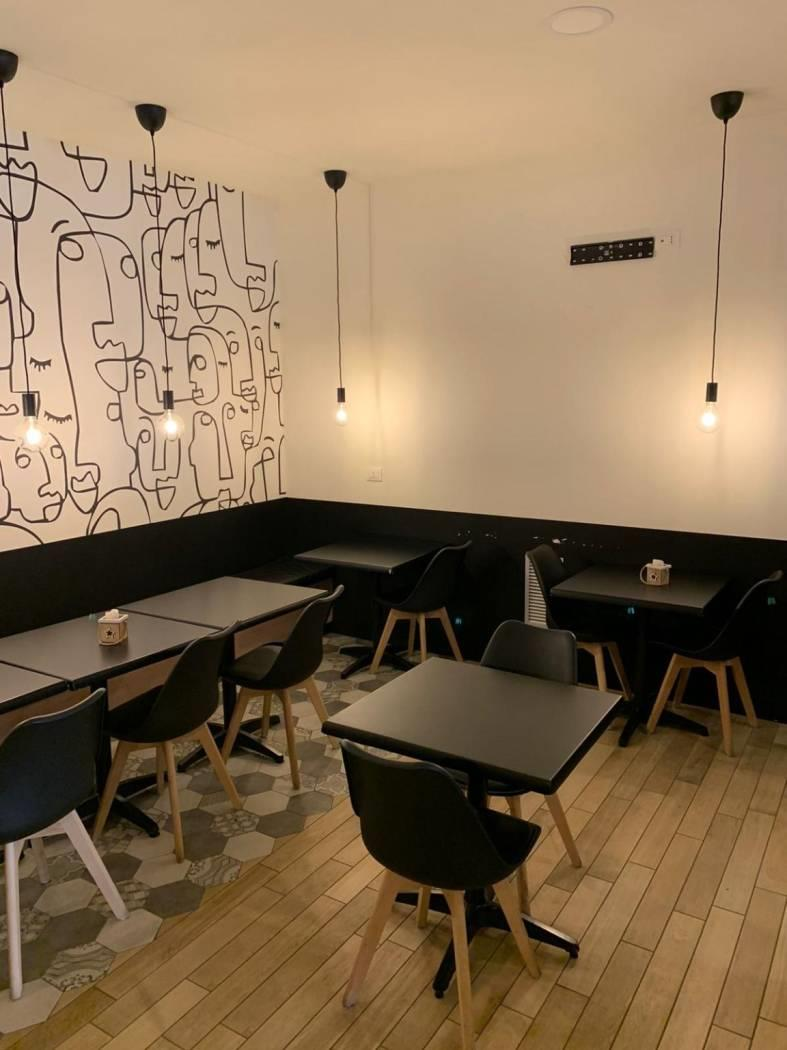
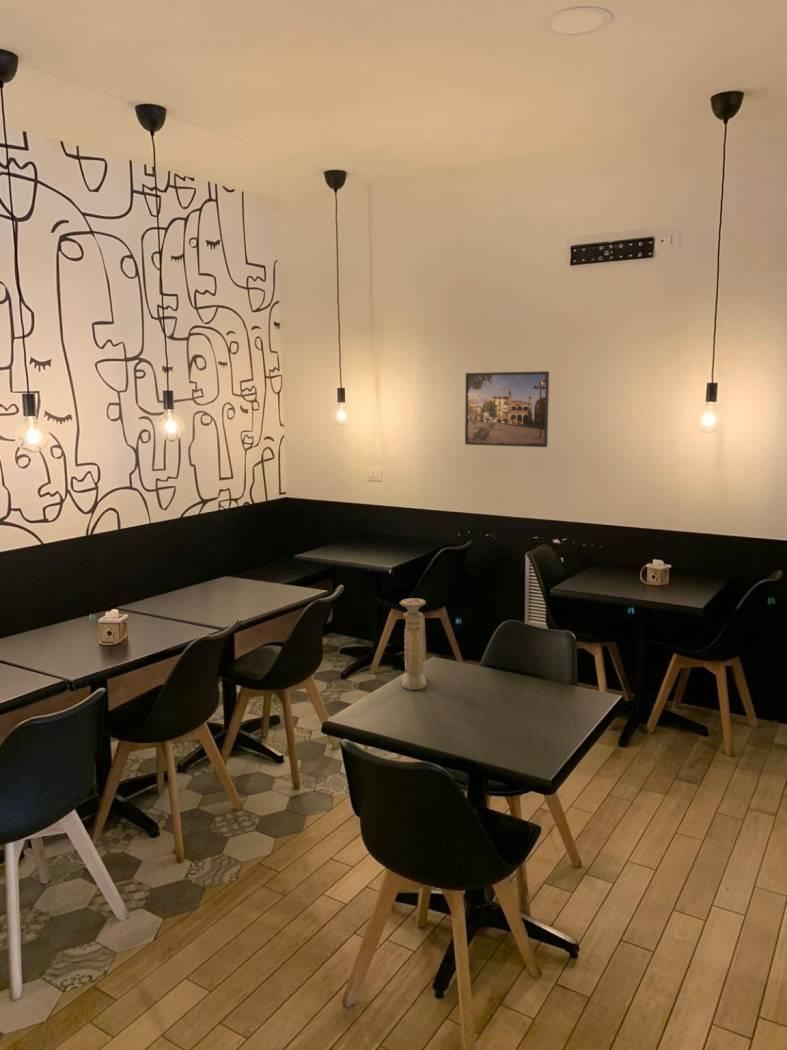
+ decorative bottle (413, 641)
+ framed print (505, 409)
